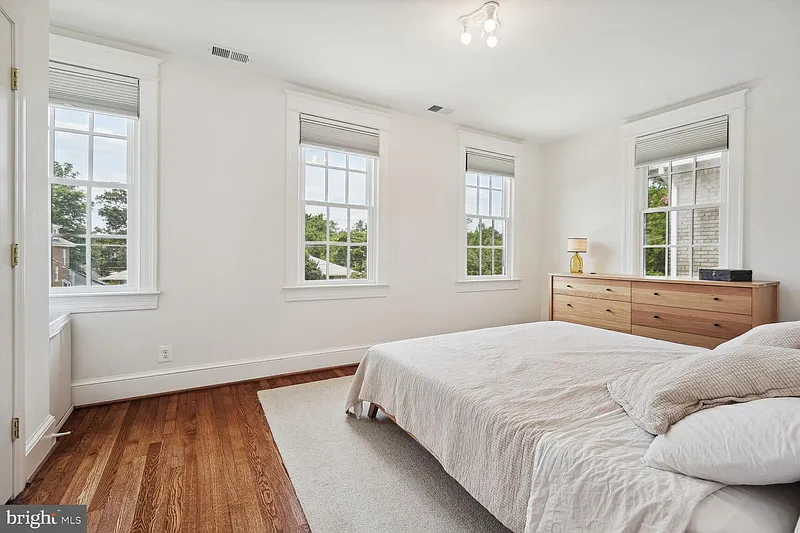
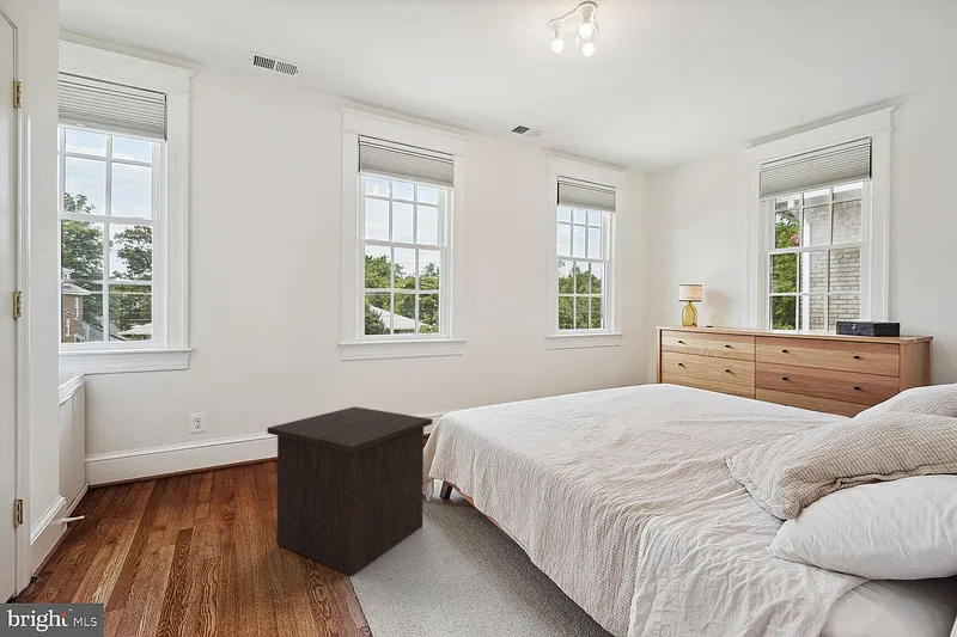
+ nightstand (351, 478)
